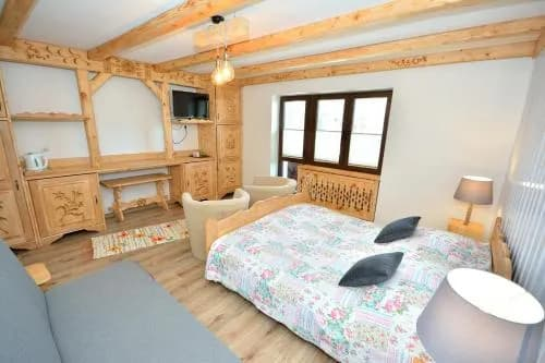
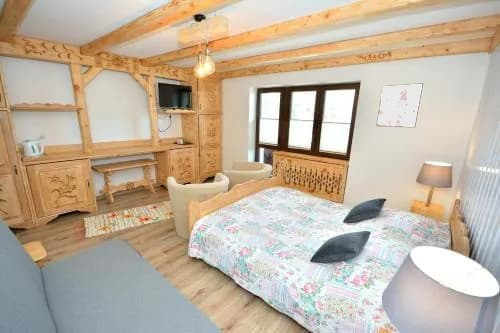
+ wall art (398, 106)
